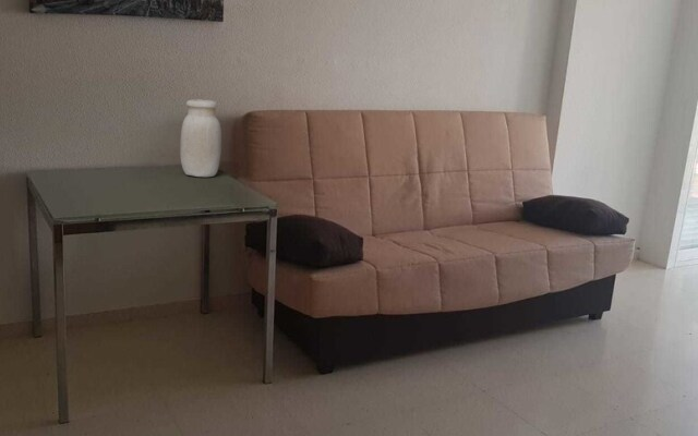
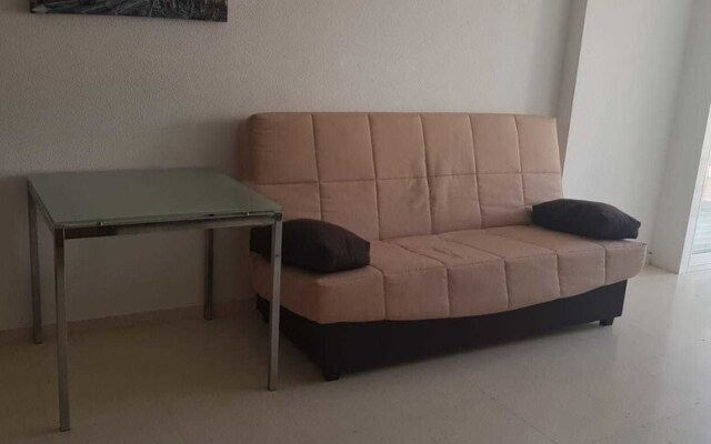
- jar (201, 137)
